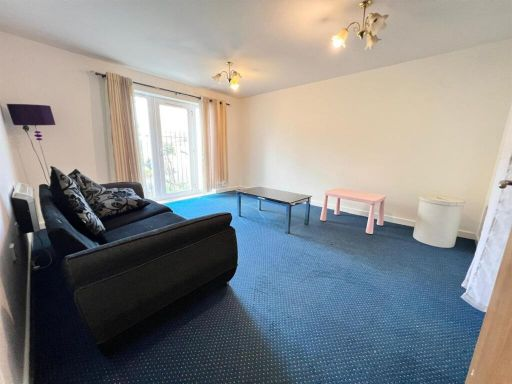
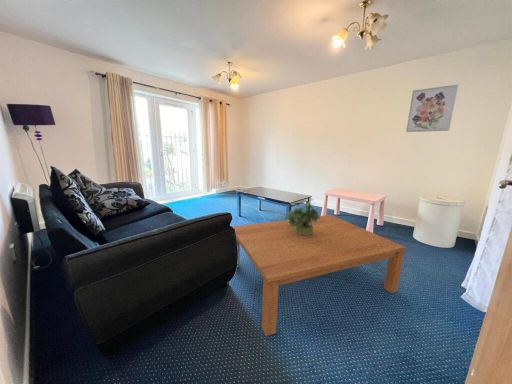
+ wall art (430, 110)
+ potted plant (301, 215)
+ coffee table (308, 256)
